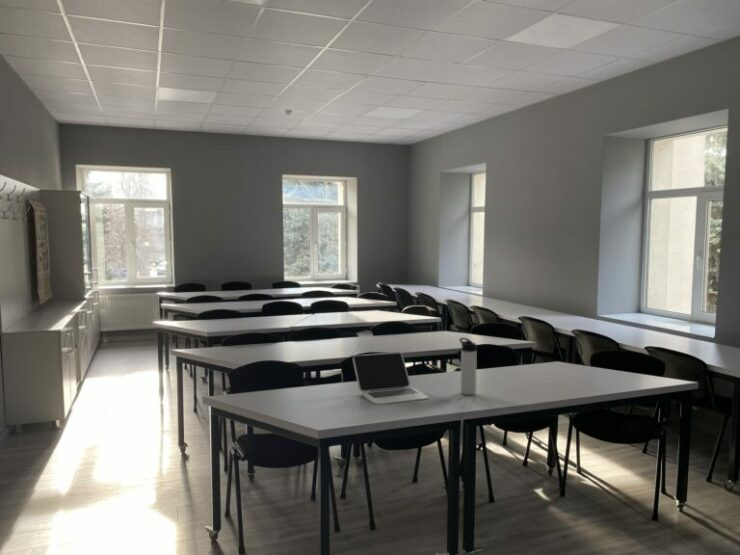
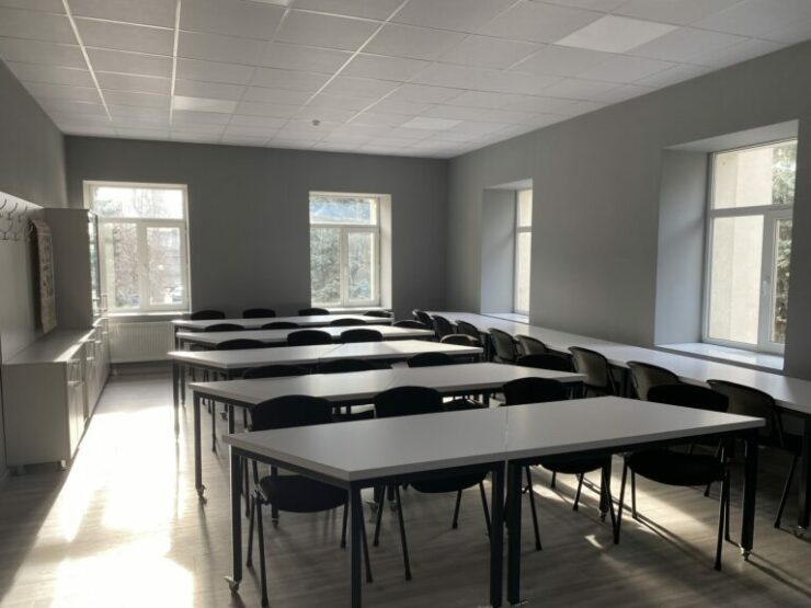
- thermos bottle (466, 366)
- laptop (389, 376)
